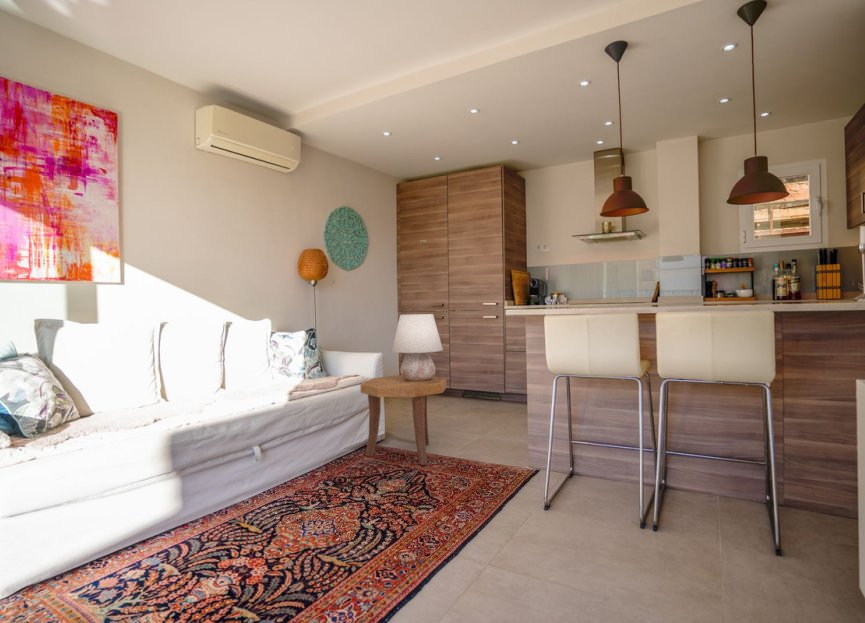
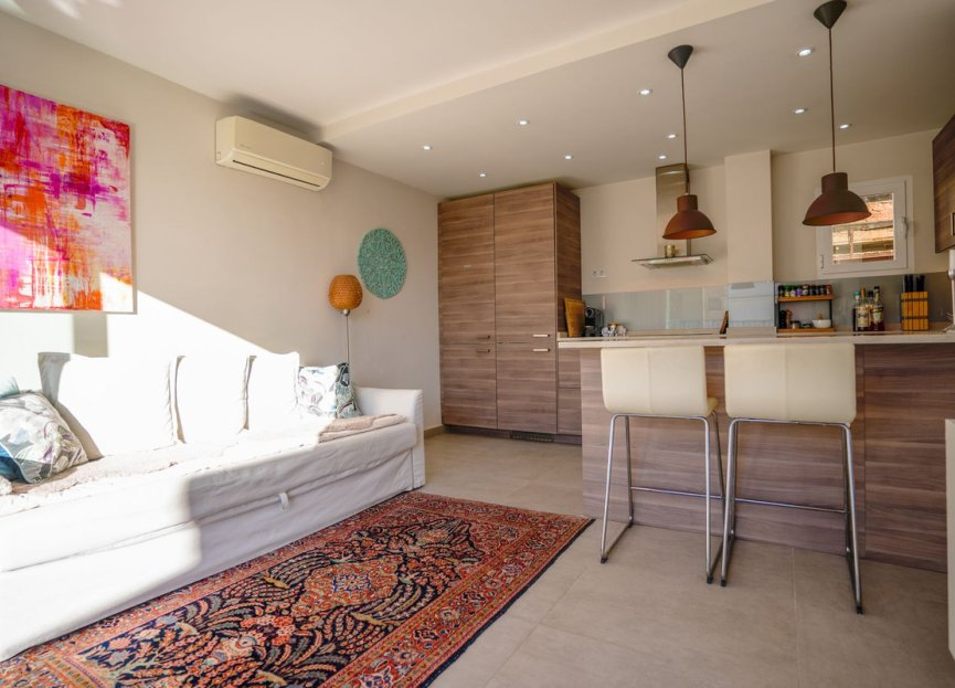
- side table (413, 417)
- table lamp (417, 346)
